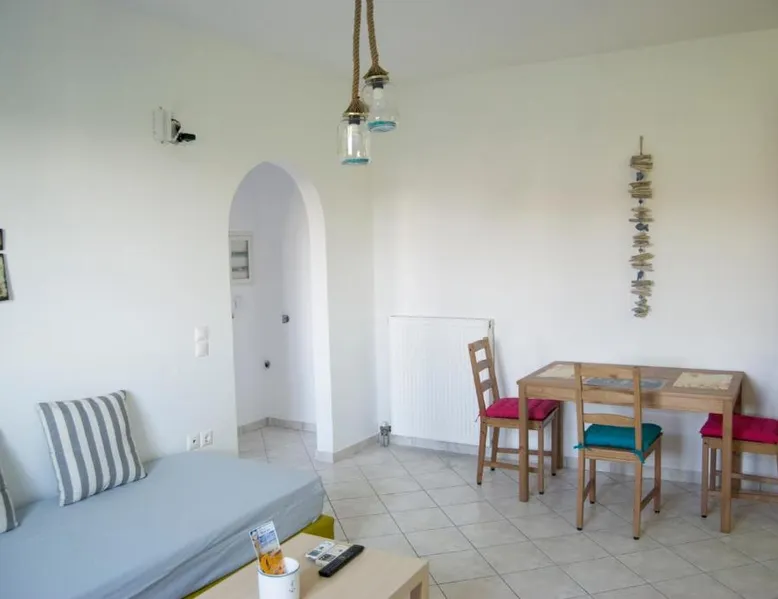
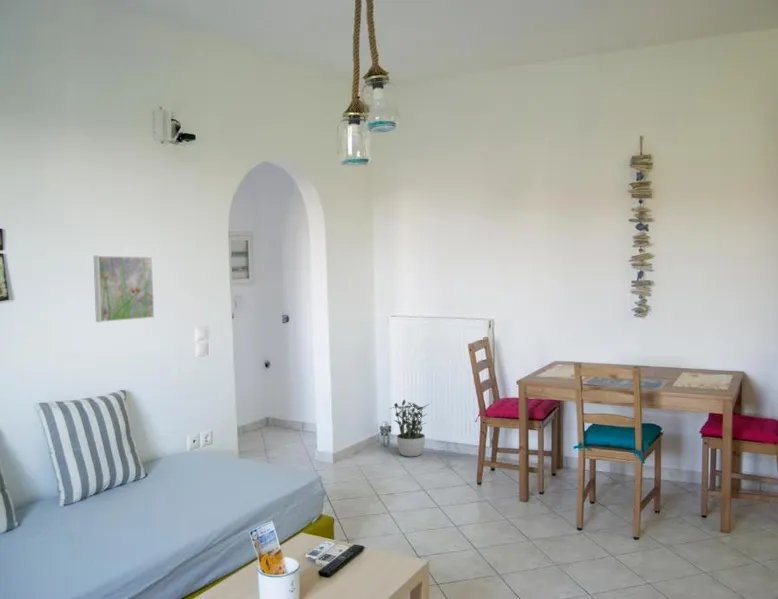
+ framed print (125, 288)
+ potted plant (409, 426)
